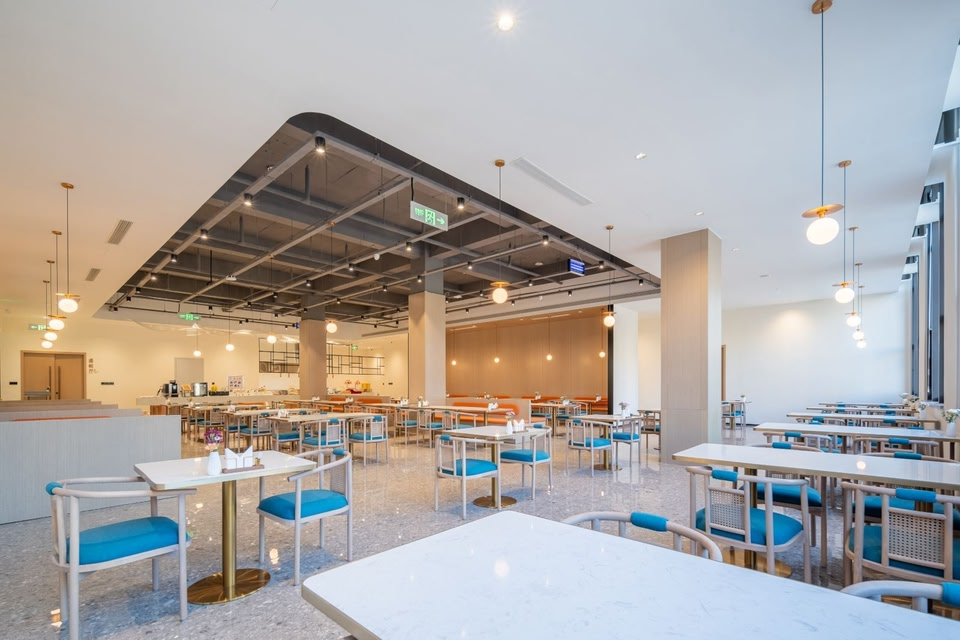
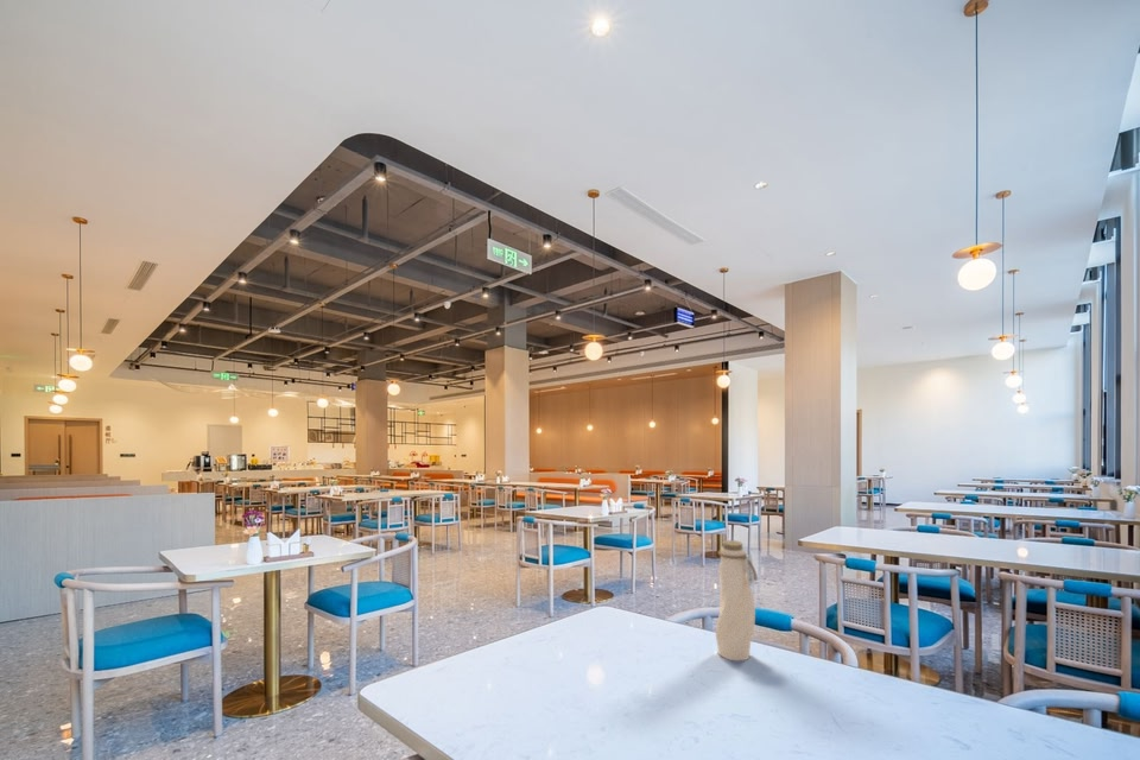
+ water bottle (735, 597)
